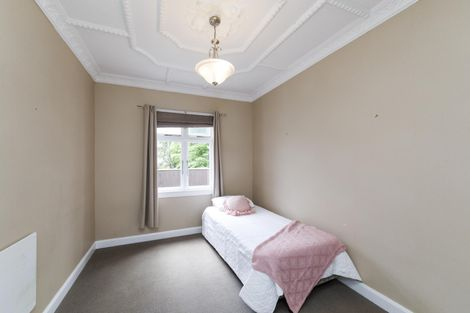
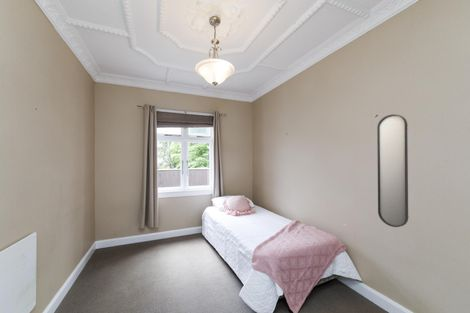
+ home mirror (391, 170)
